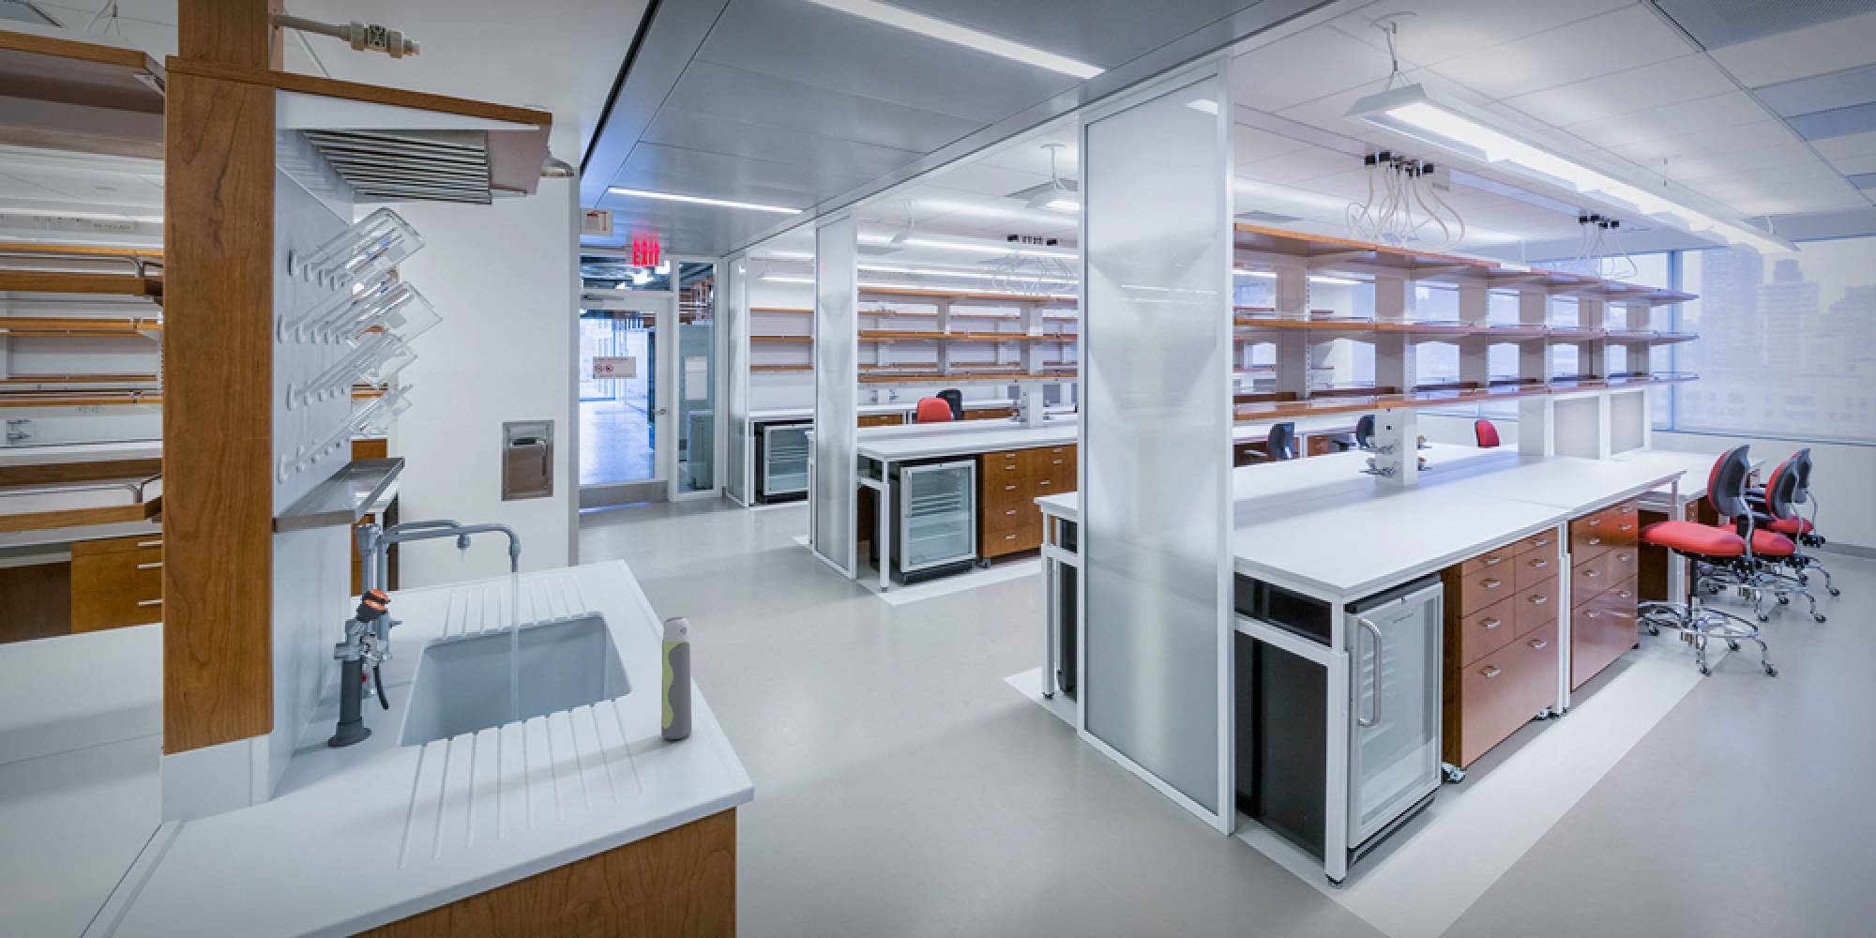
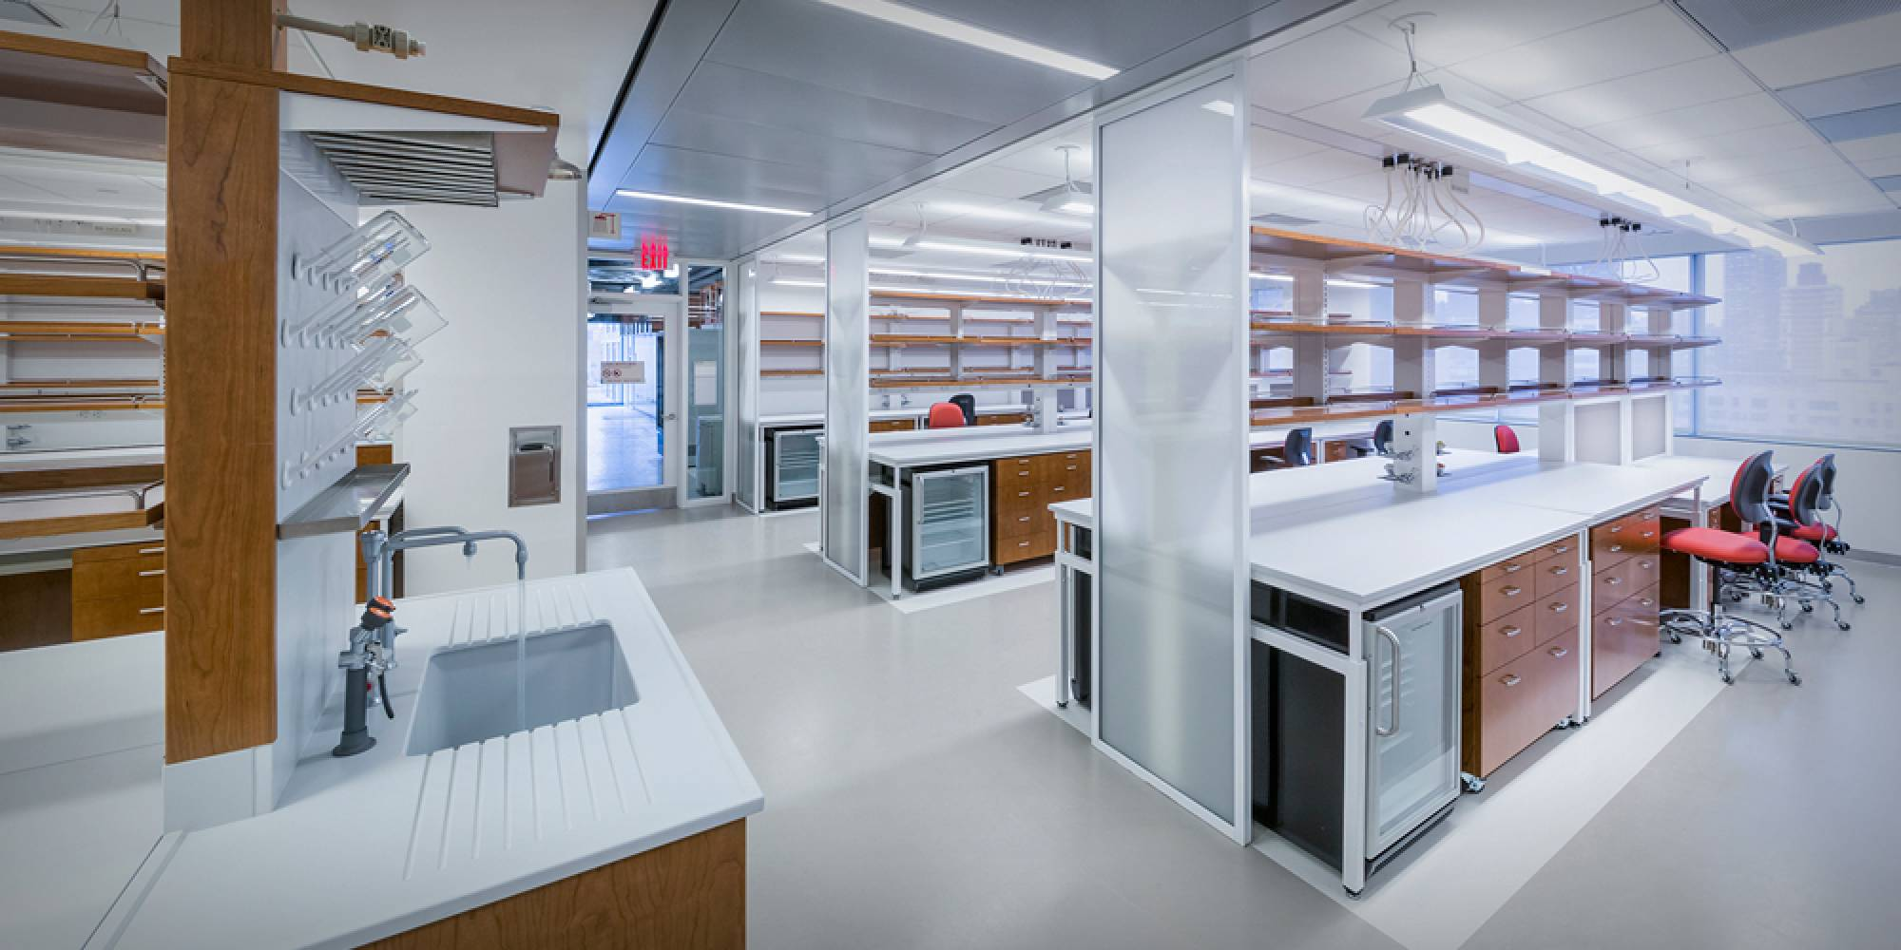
- spray bottle (676, 676)
